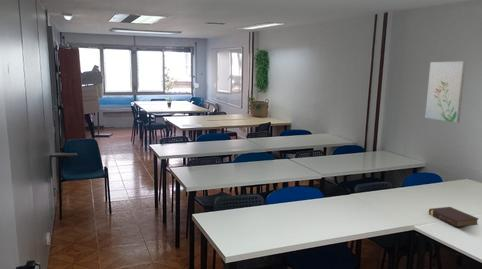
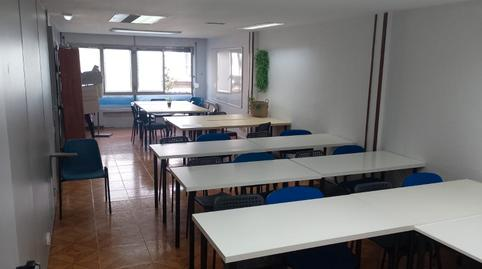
- book (452, 216)
- wall art (444, 91)
